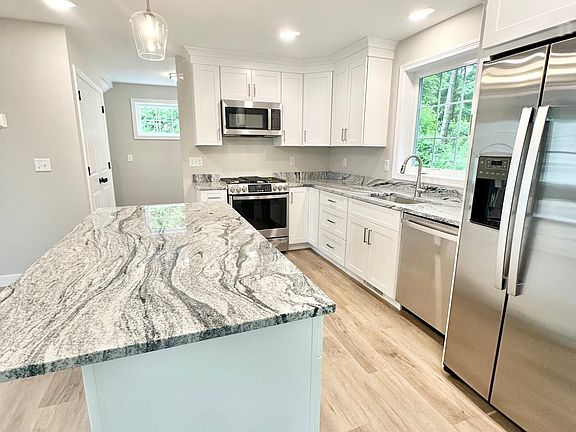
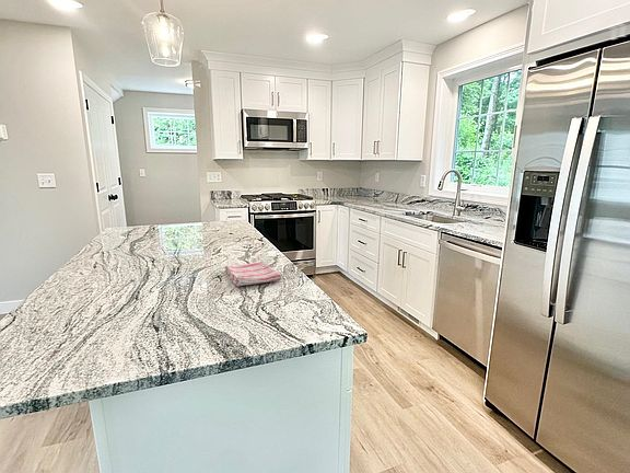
+ dish towel (252, 270)
